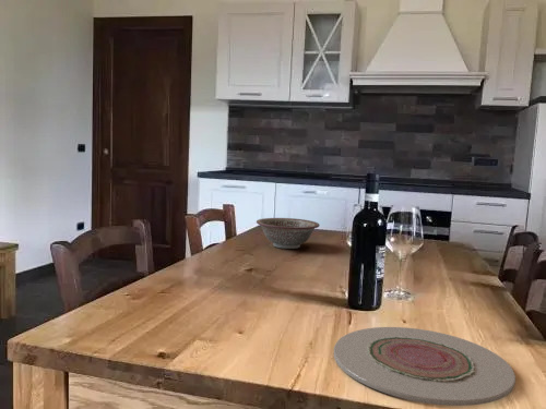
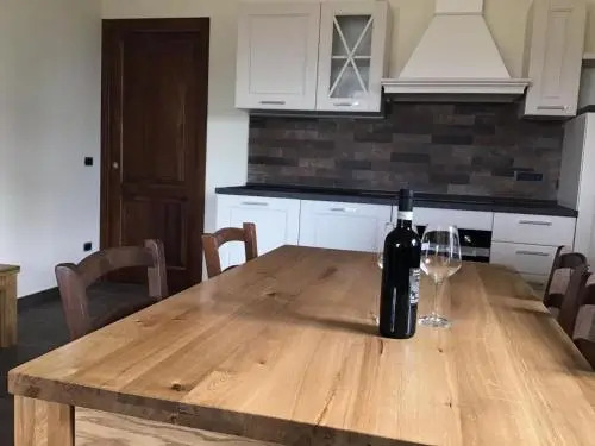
- decorative bowl (287, 233)
- plate (419, 358)
